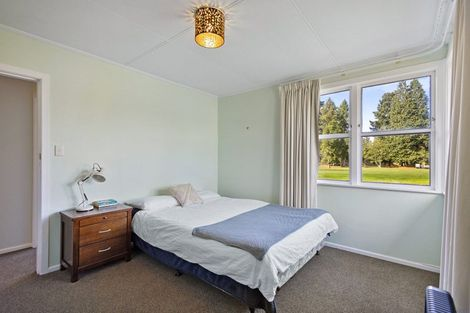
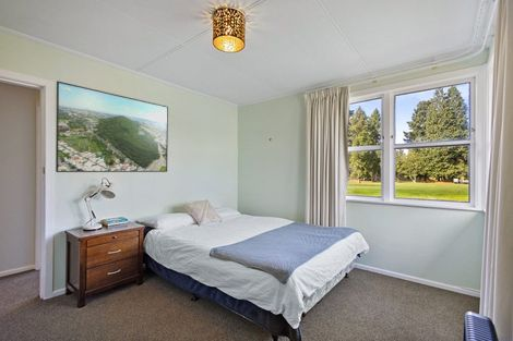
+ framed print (120, 134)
